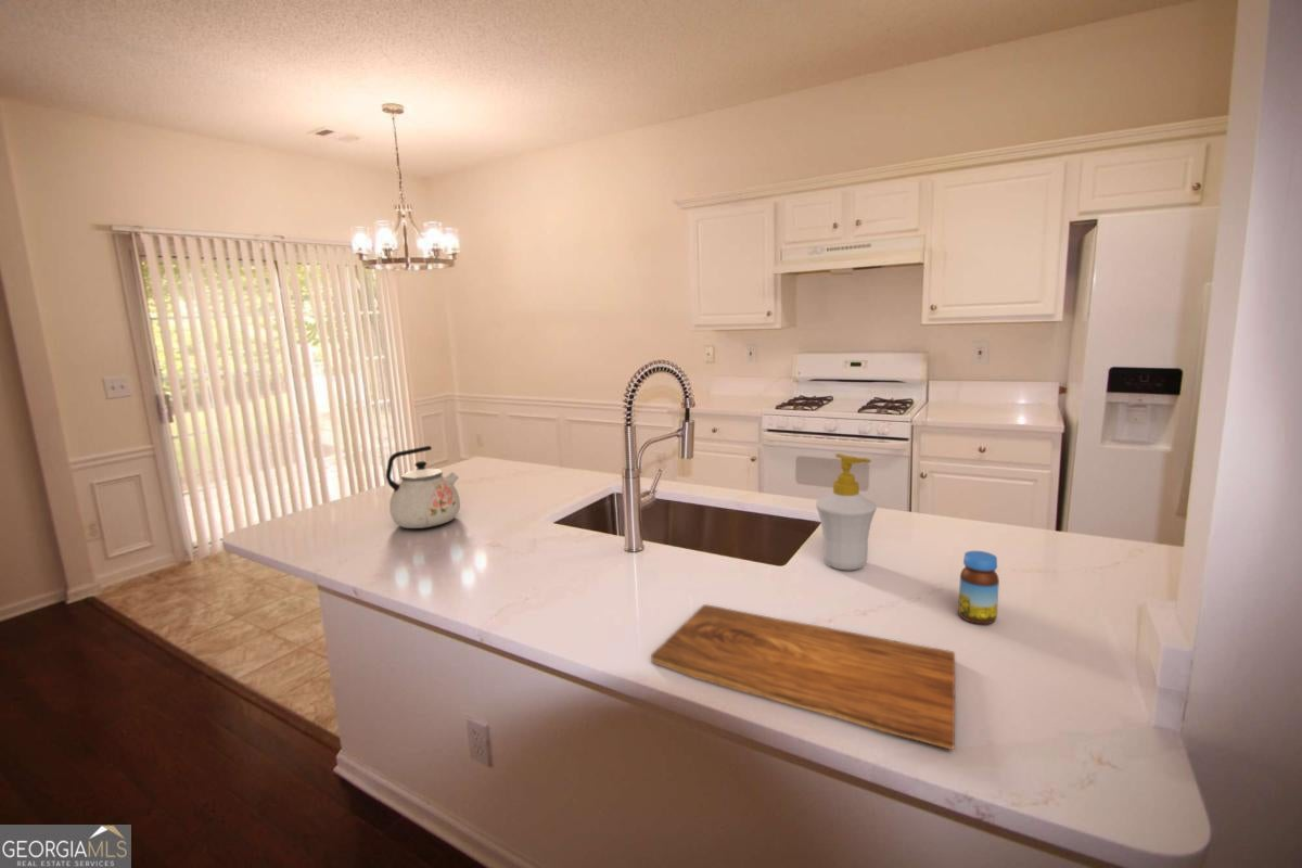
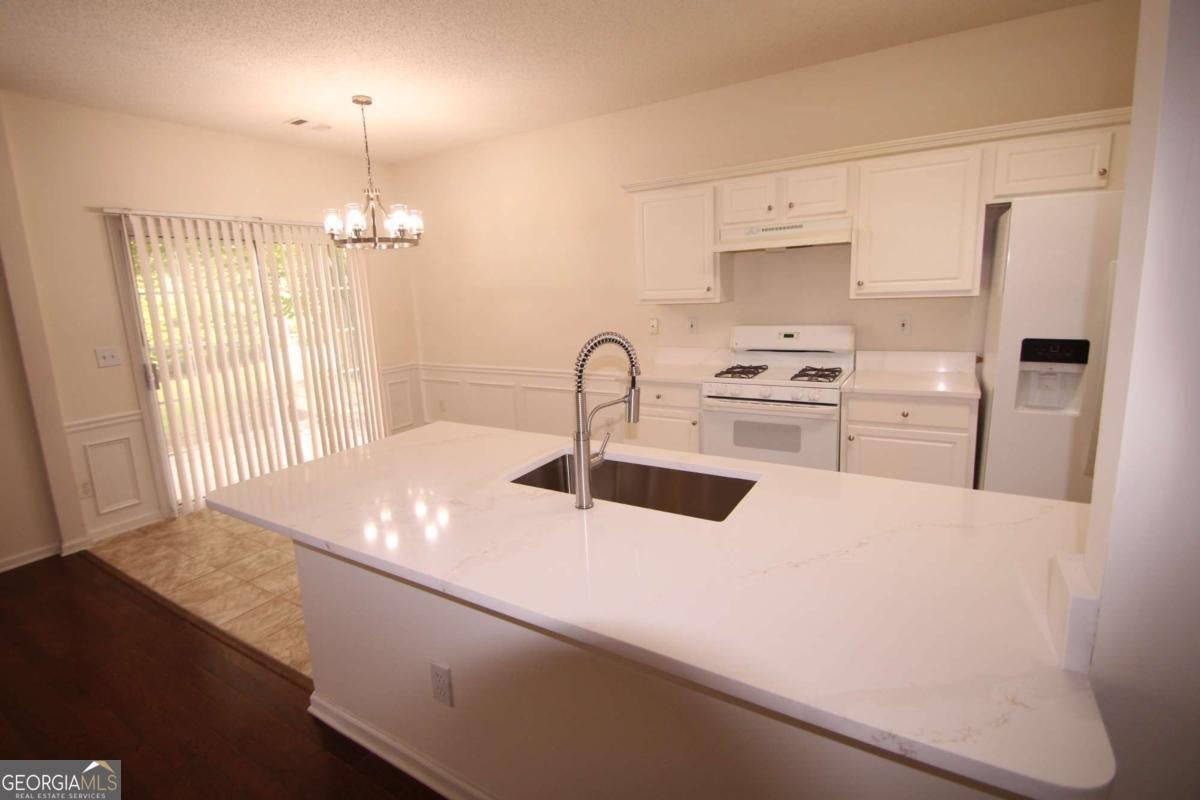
- kettle (423, 485)
- jar (979, 586)
- soap bottle (845, 510)
- cutting board (801, 661)
